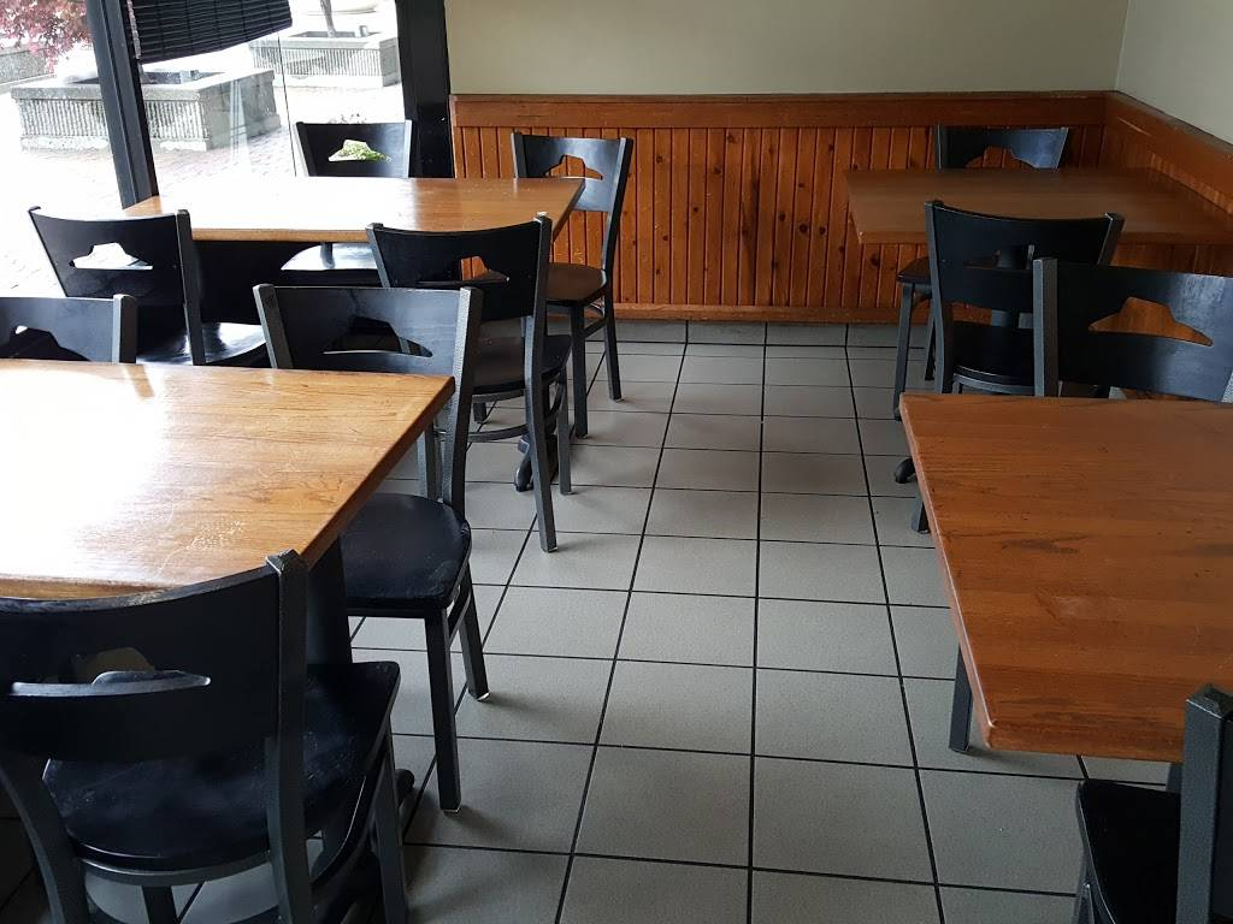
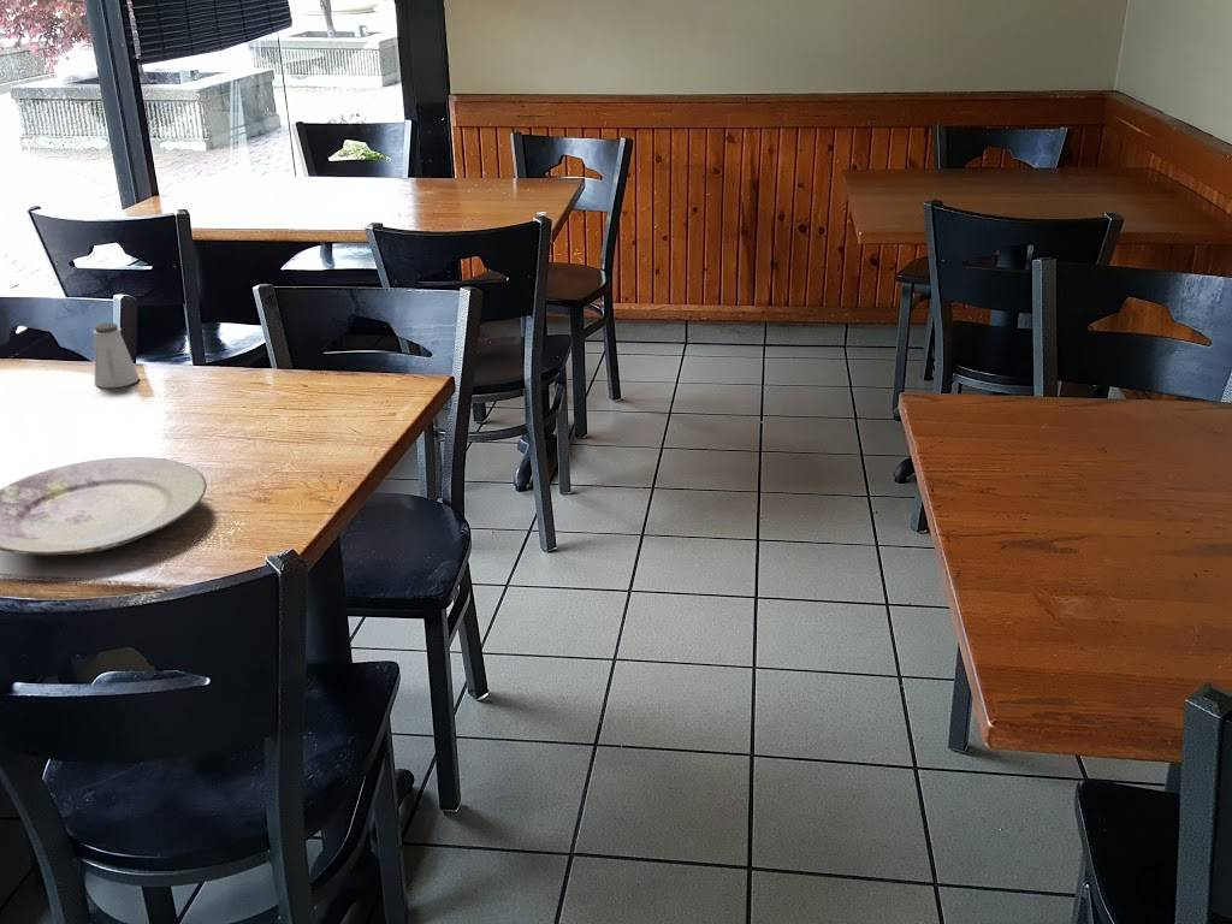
+ plate (95, 510)
+ saltshaker (111, 353)
